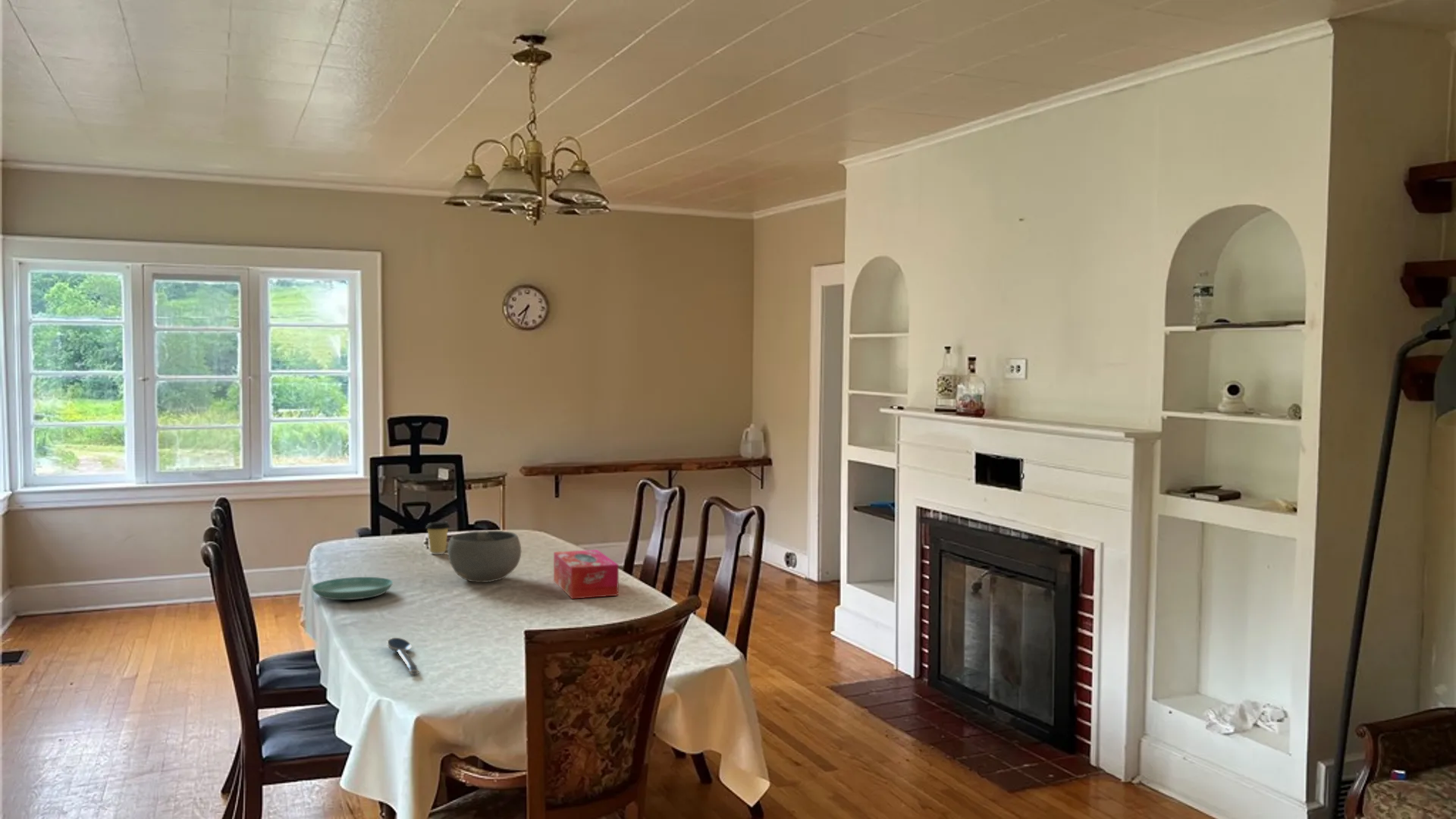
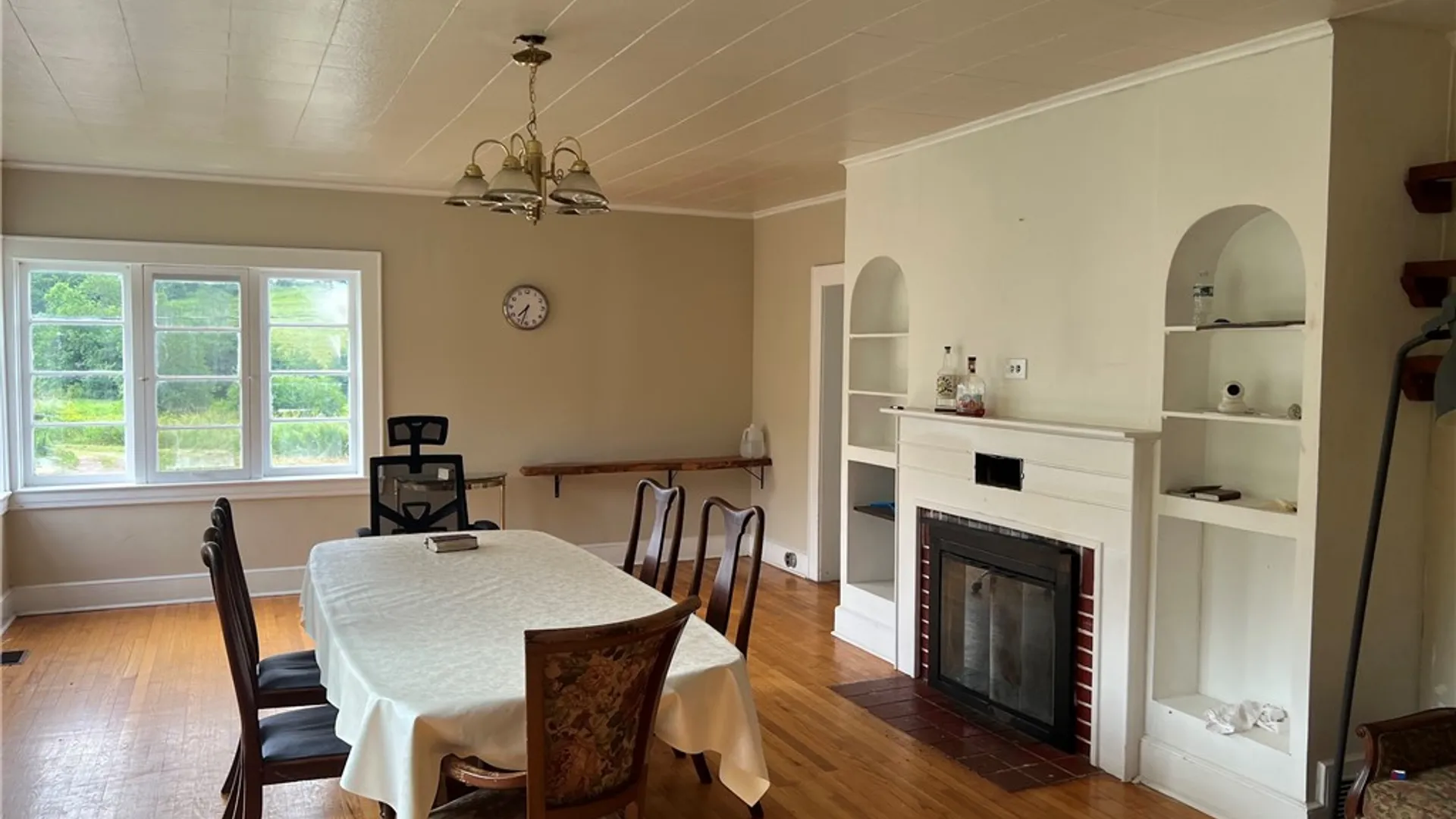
- bowl (485, 557)
- spoon (402, 655)
- coffee cup (438, 538)
- tissue box (585, 573)
- saucer (353, 588)
